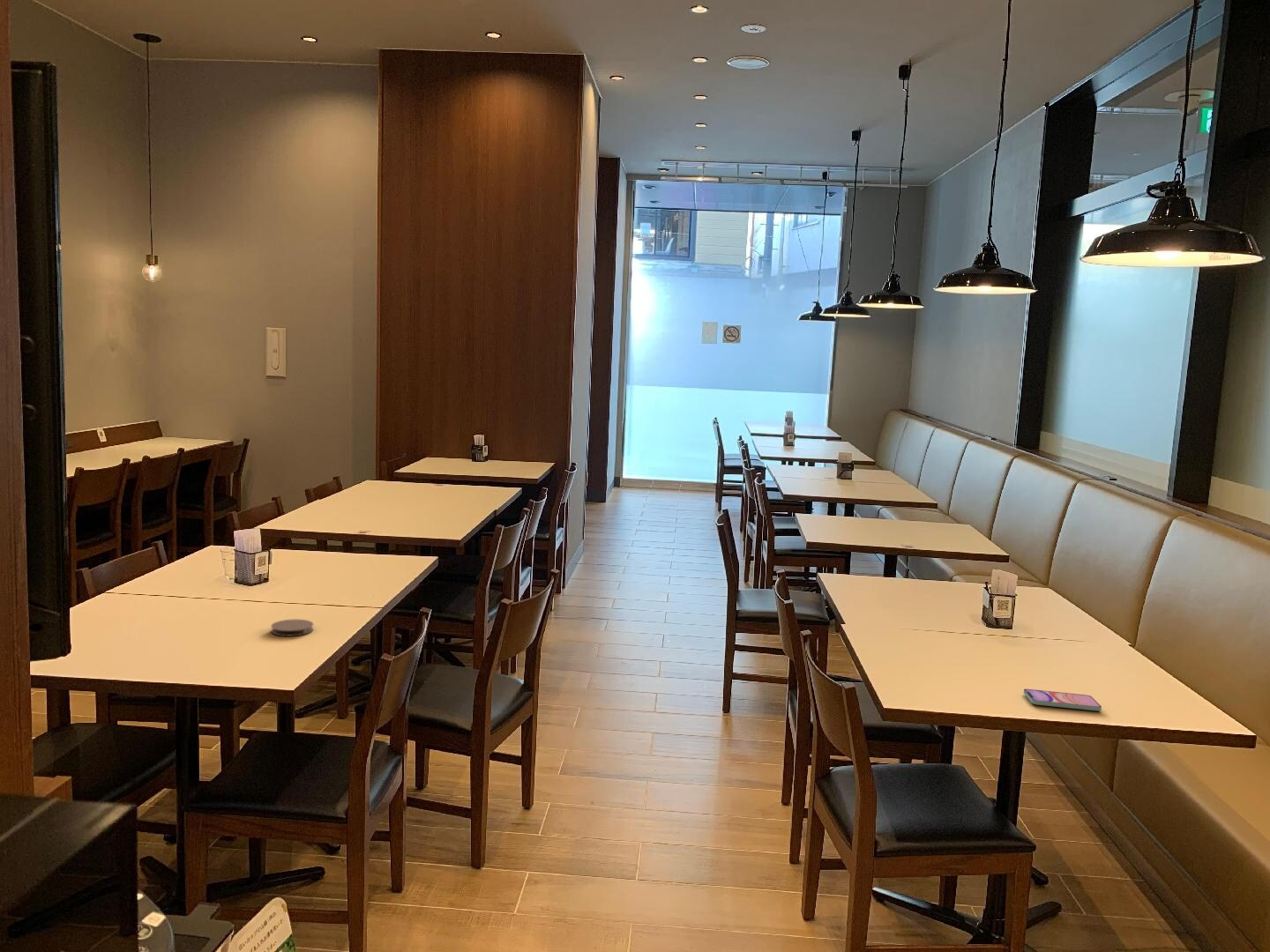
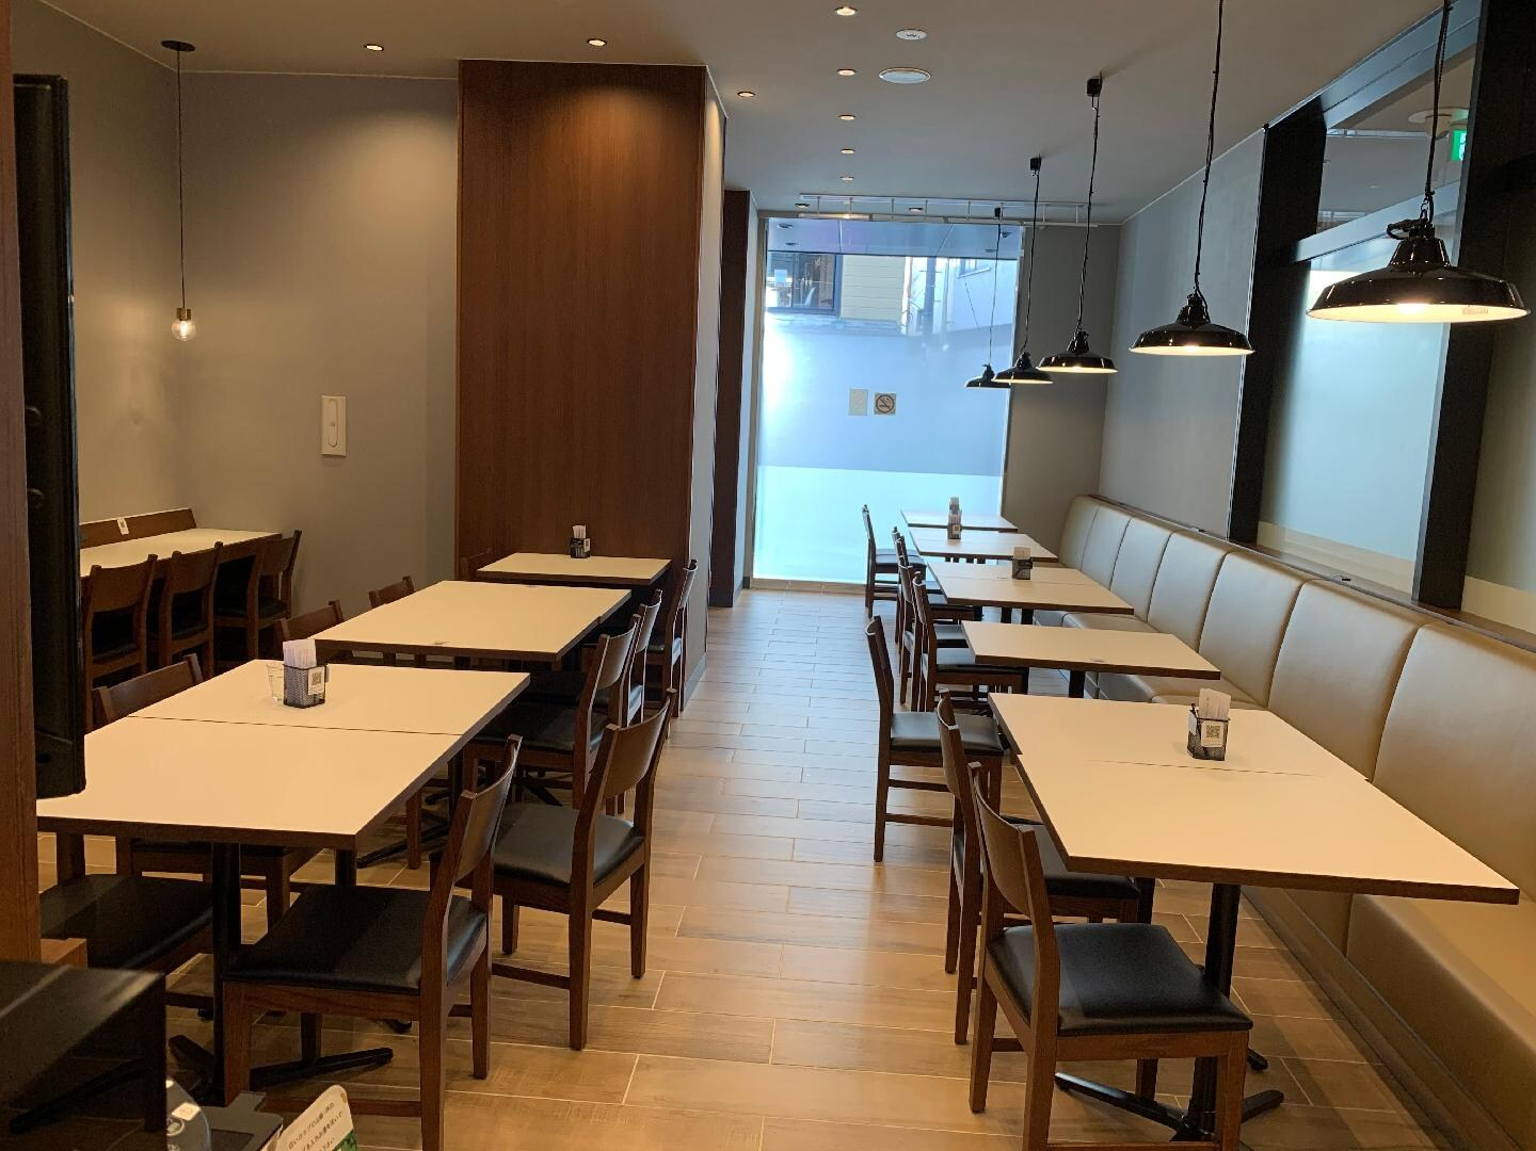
- smartphone (1061, 699)
- coaster (292, 627)
